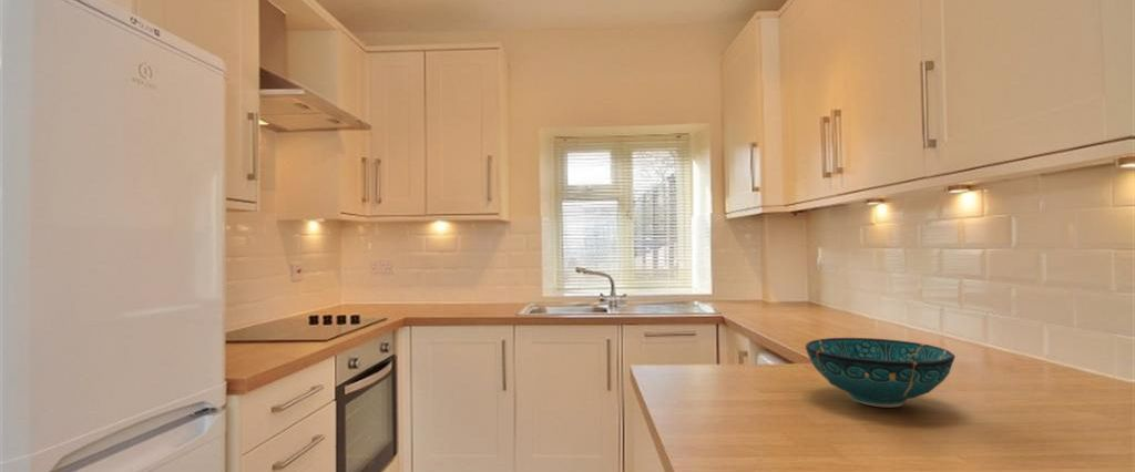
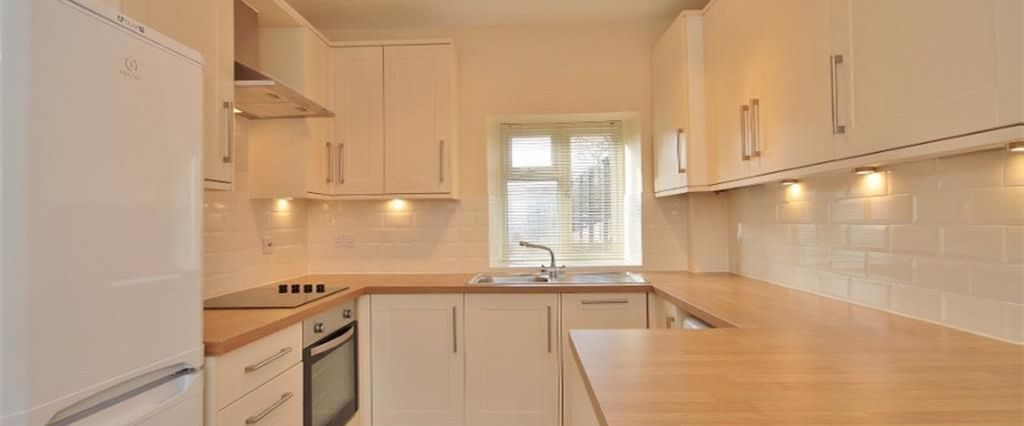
- decorative bowl (876, 373)
